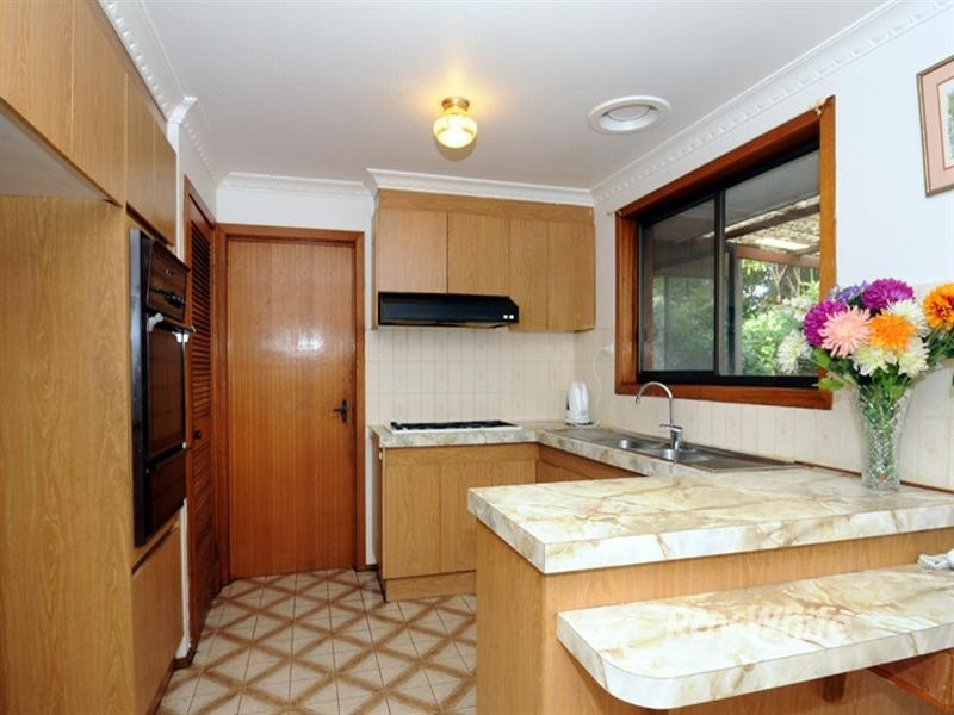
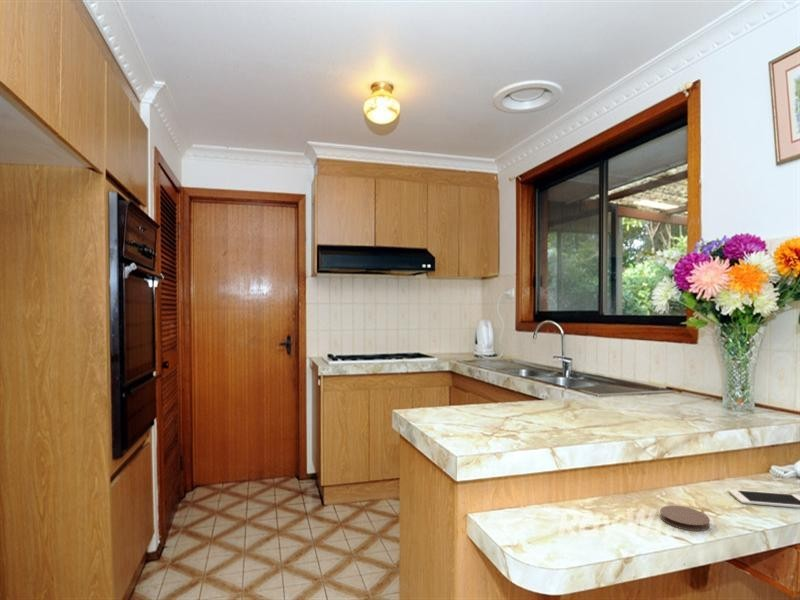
+ cell phone (769, 498)
+ coaster (684, 517)
